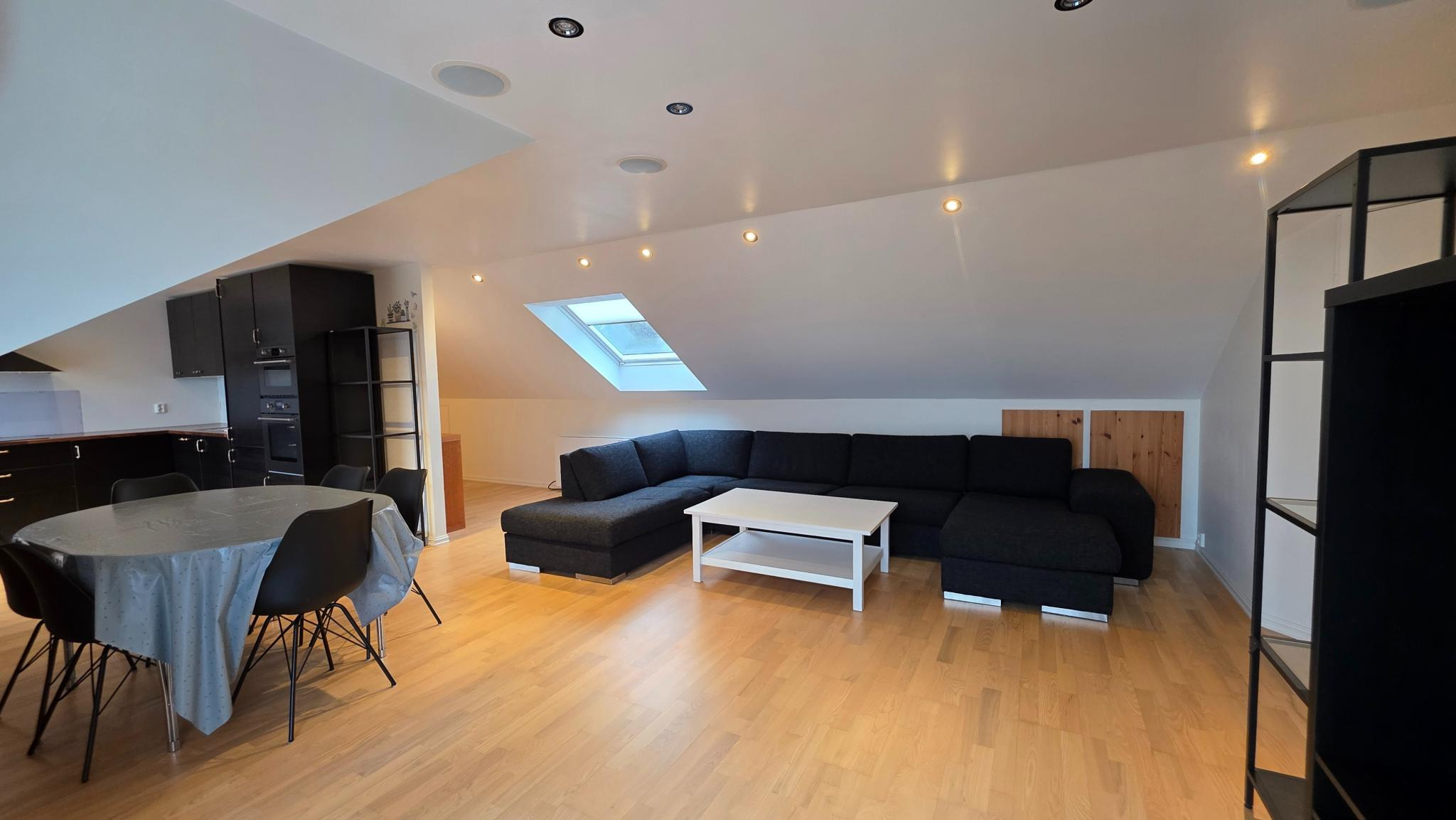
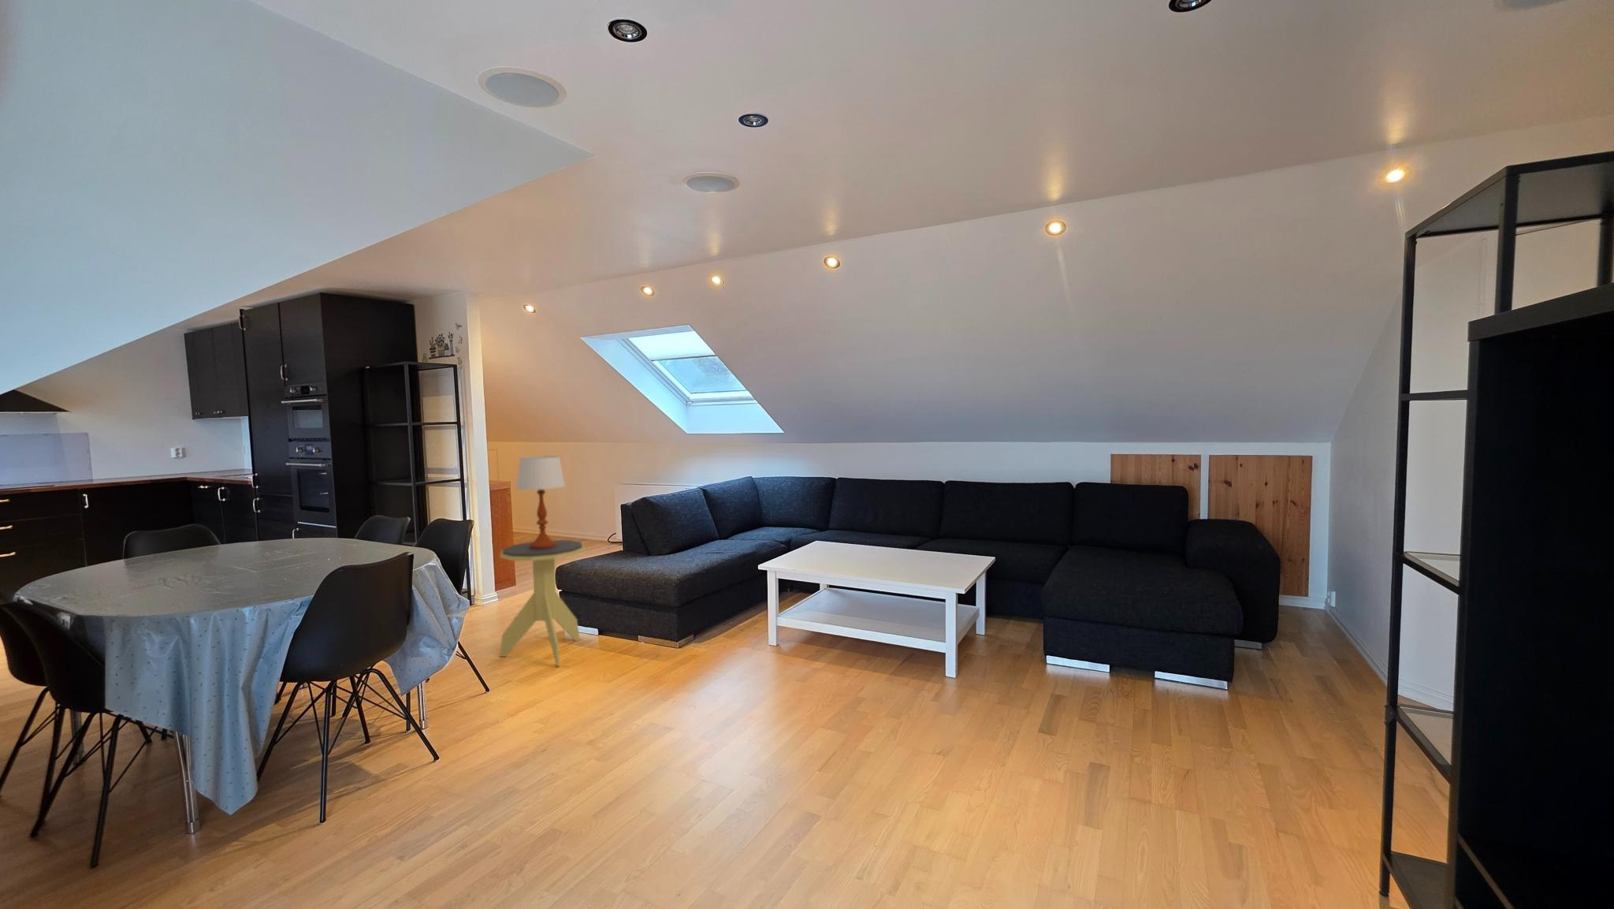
+ side table (546, 600)
+ table lamp (541, 501)
